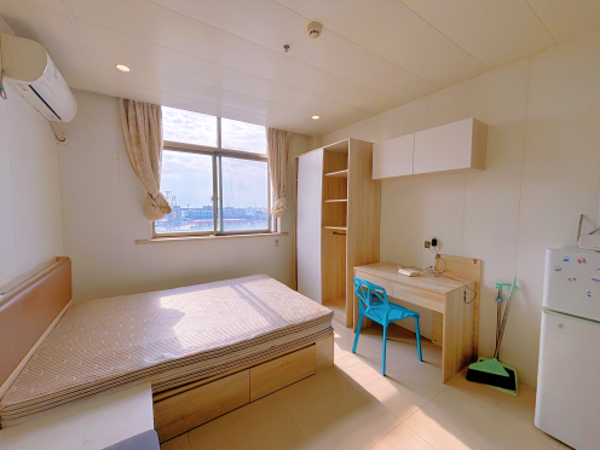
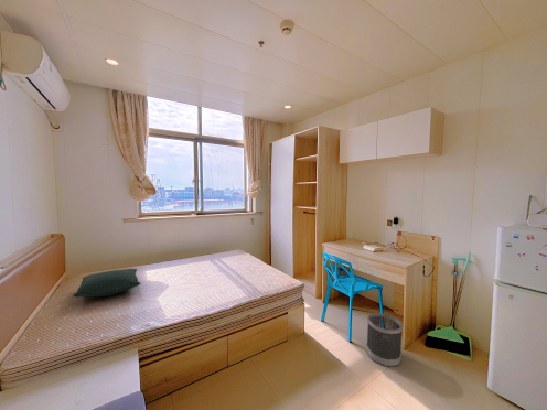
+ pillow (110, 281)
+ wastebasket (383, 337)
